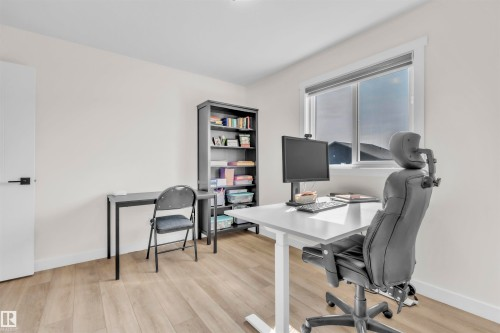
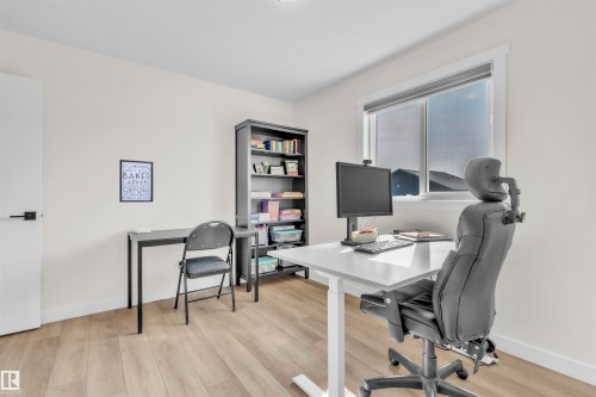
+ wall art (136, 181)
